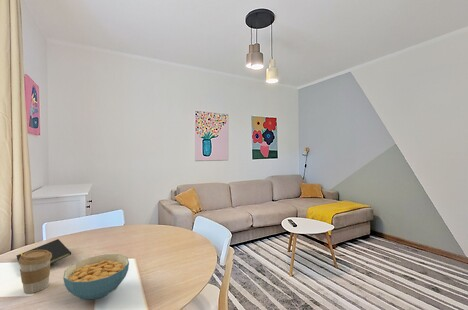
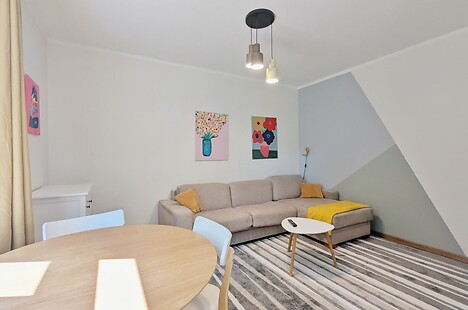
- coffee cup (36, 269)
- cereal bowl (98, 280)
- notepad (43, 249)
